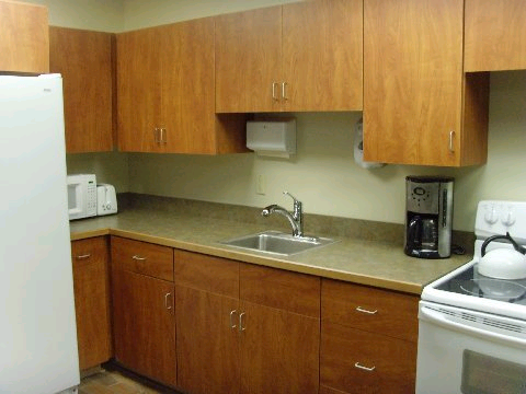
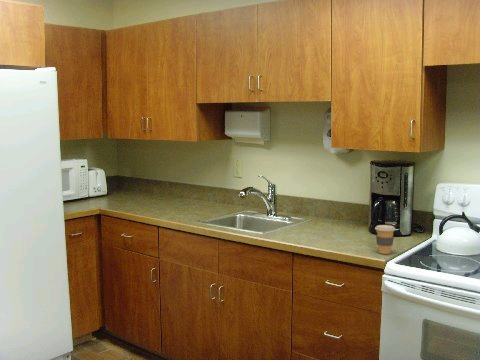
+ coffee cup (384, 239)
